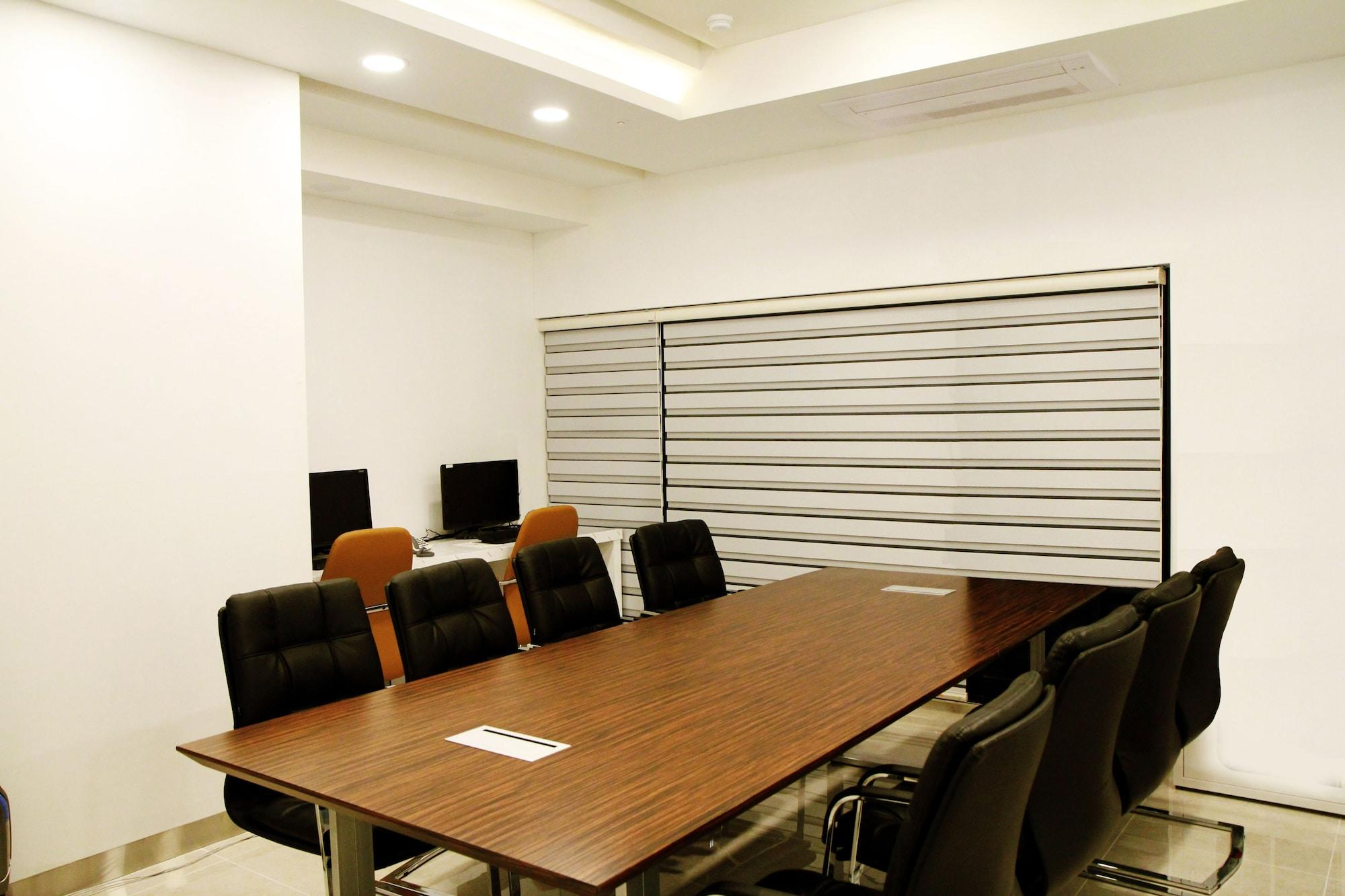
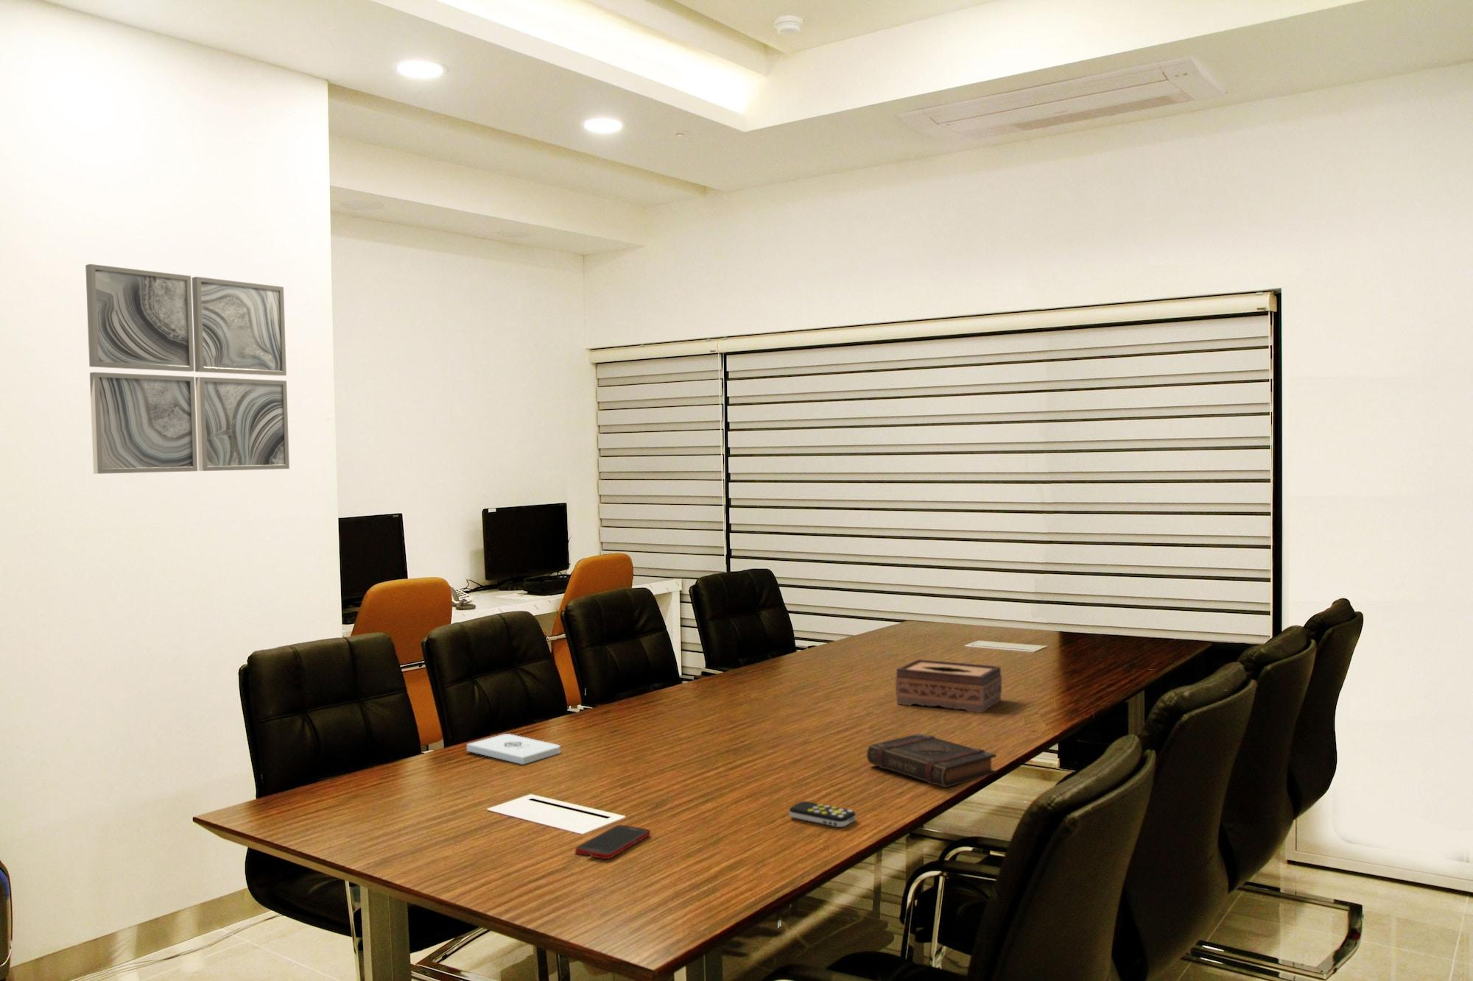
+ notepad (514, 748)
+ cell phone (613, 841)
+ remote control (822, 813)
+ wall art (194, 377)
+ book (930, 758)
+ tissue box (948, 685)
